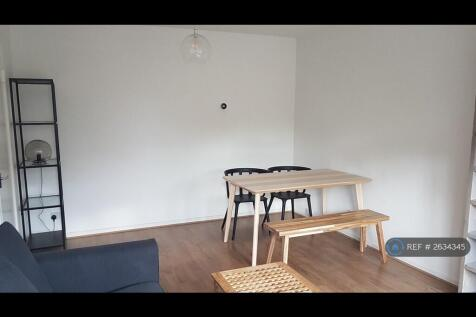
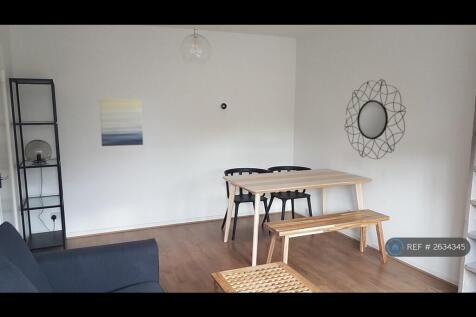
+ wall art (121, 122)
+ home mirror (372, 119)
